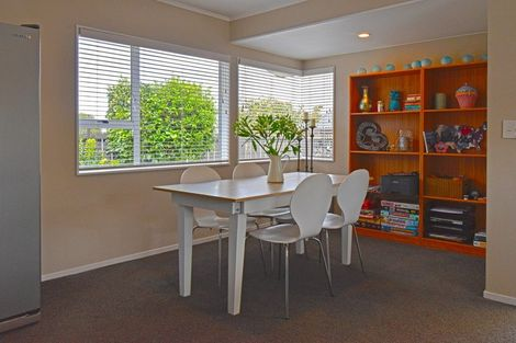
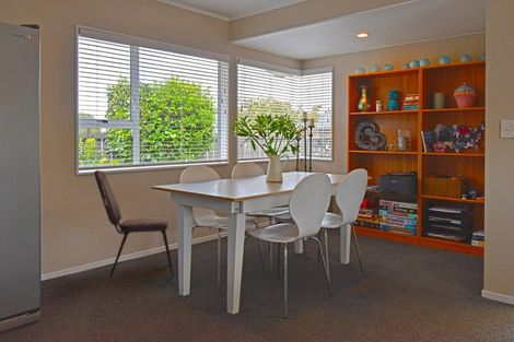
+ dining chair (135, 221)
